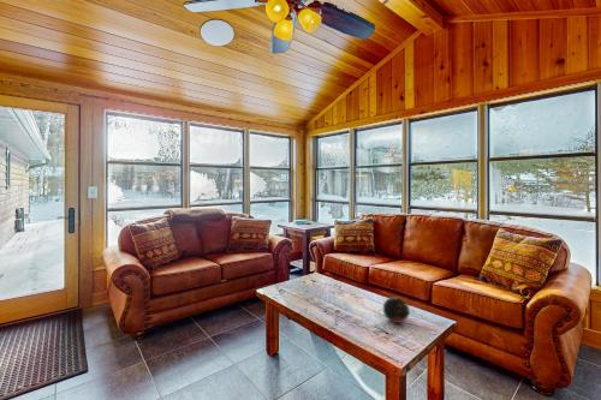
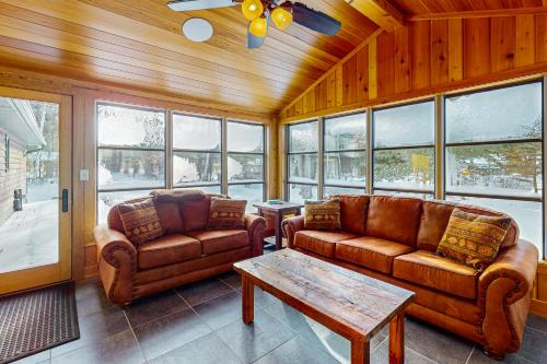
- decorative orb (395, 309)
